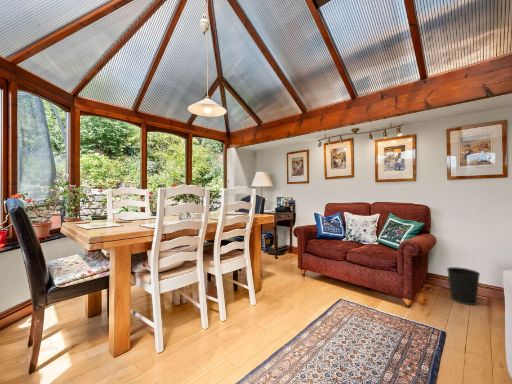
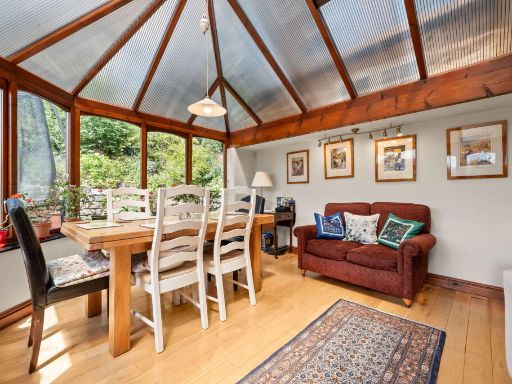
- wastebasket (463, 285)
